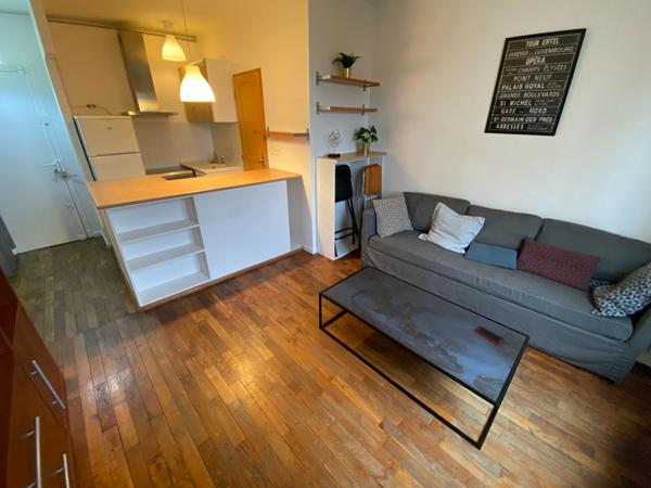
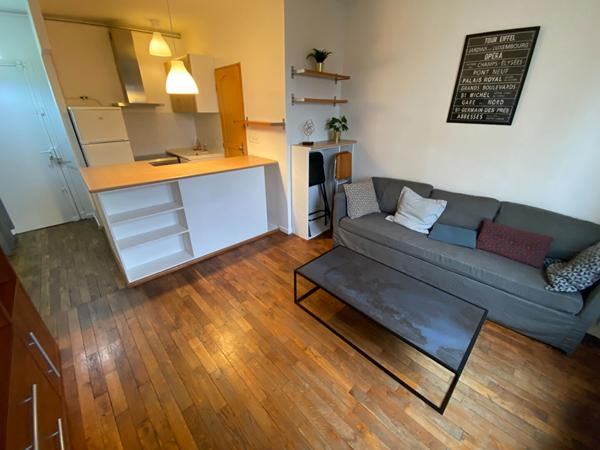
- cell phone (488, 335)
